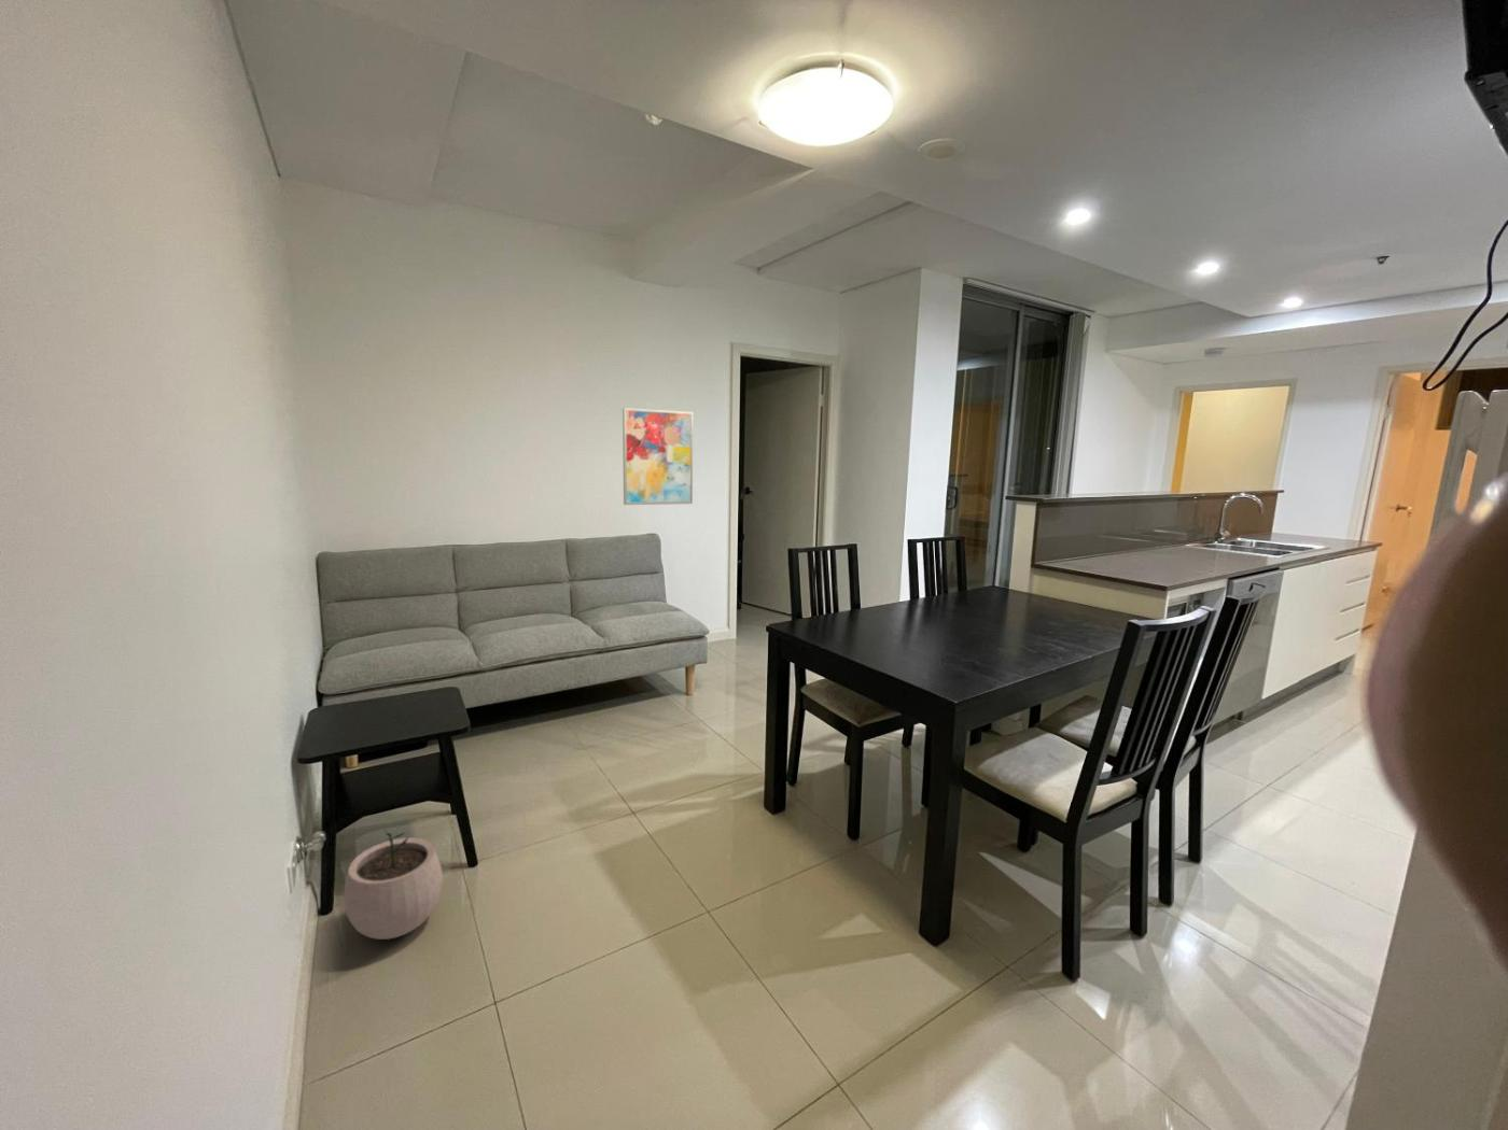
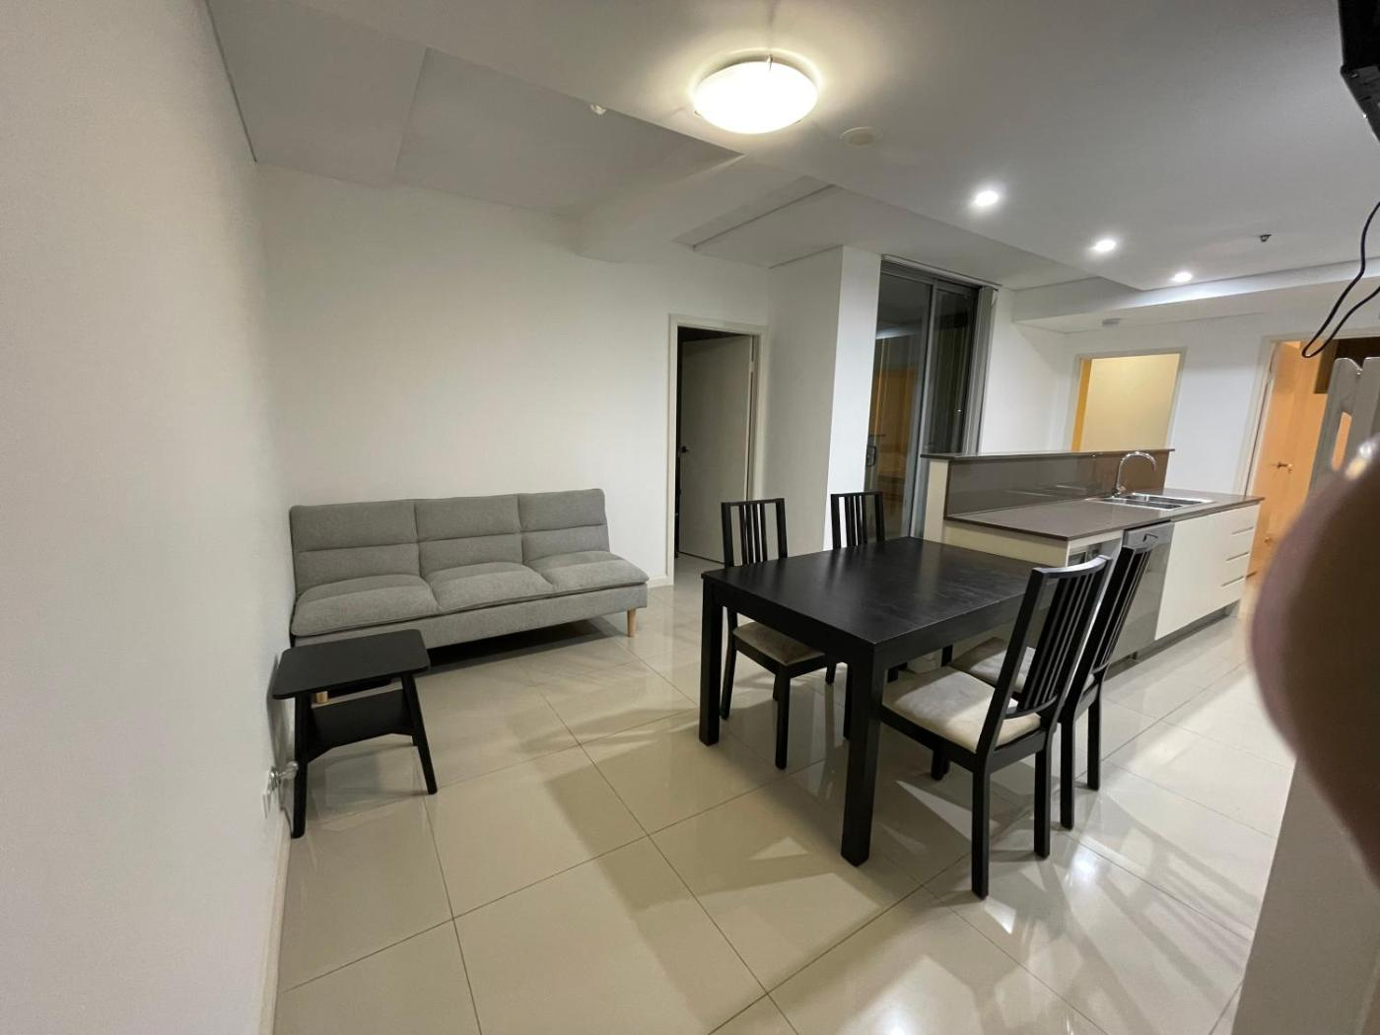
- plant pot (393, 877)
- wall art (658, 457)
